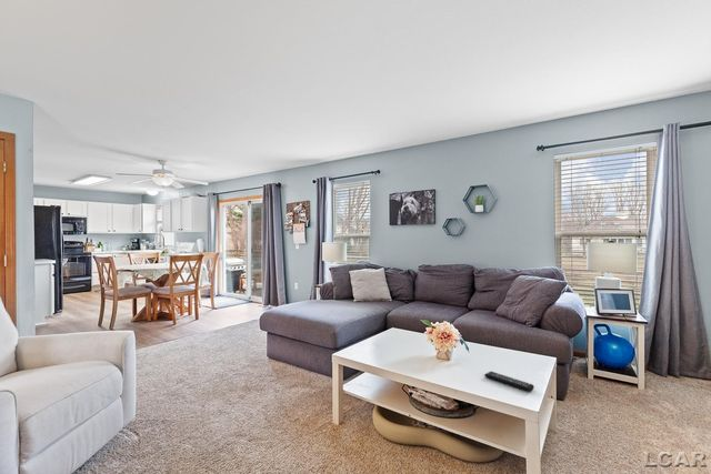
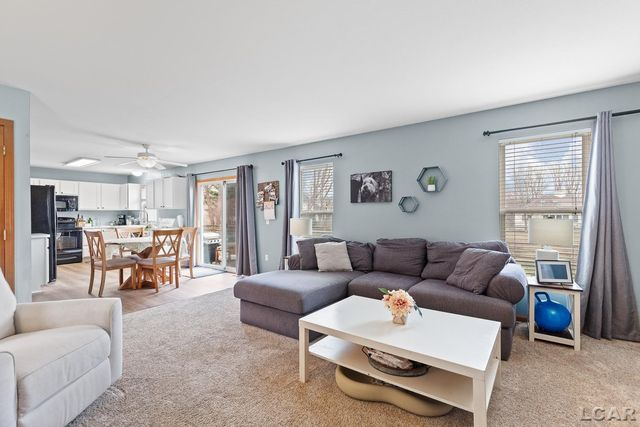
- remote control (508, 381)
